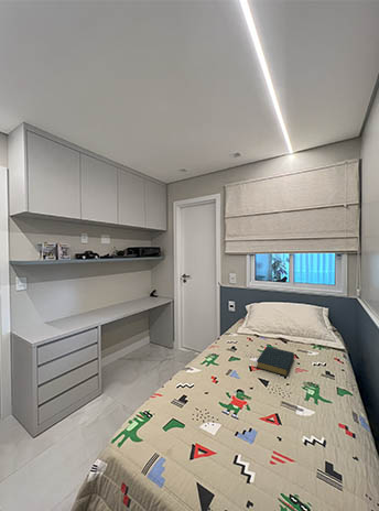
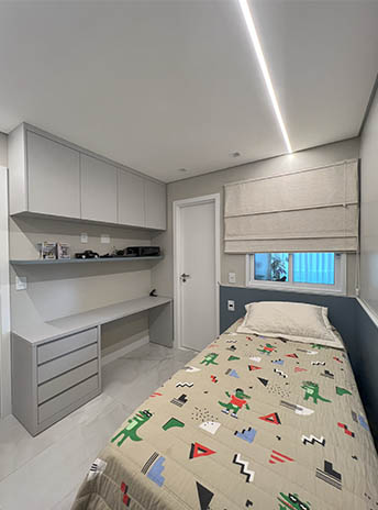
- hardback book (275, 359)
